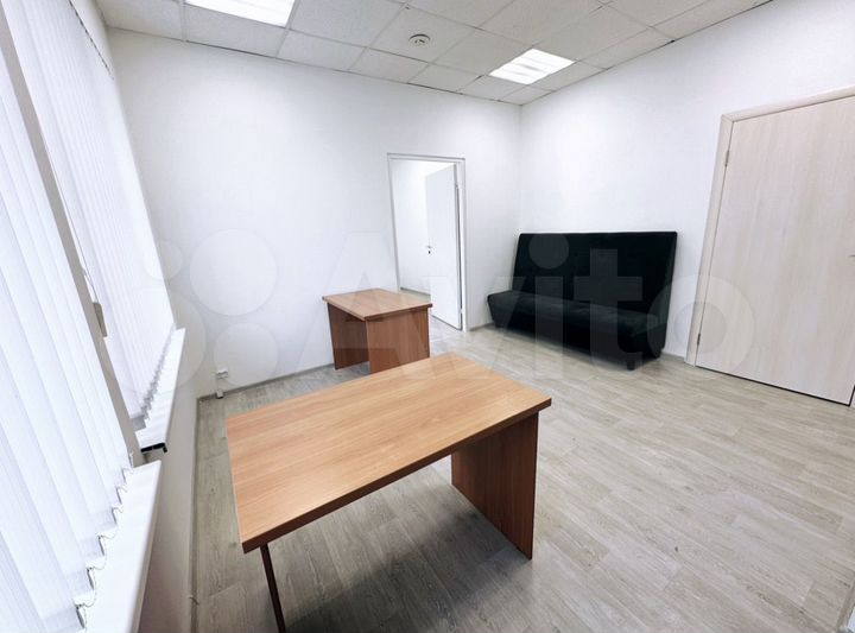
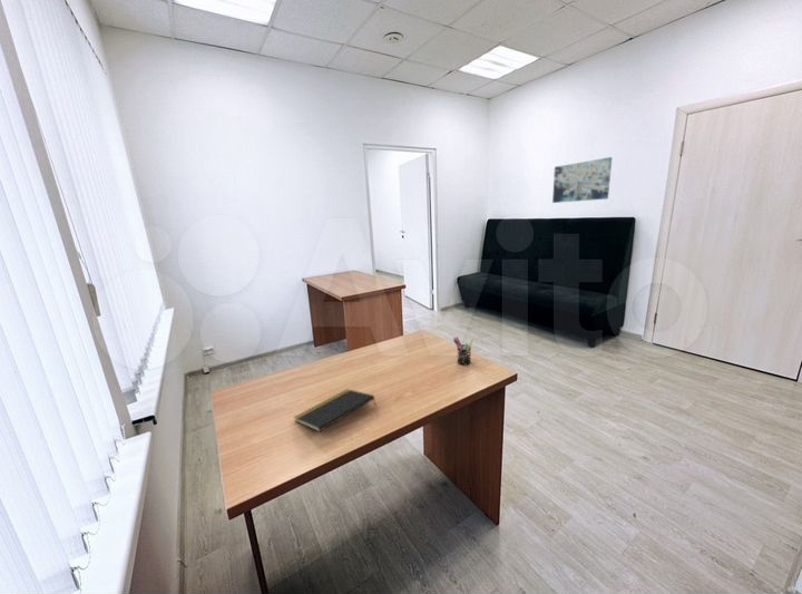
+ pen holder (463, 350)
+ notepad (334, 408)
+ wall art (579, 182)
